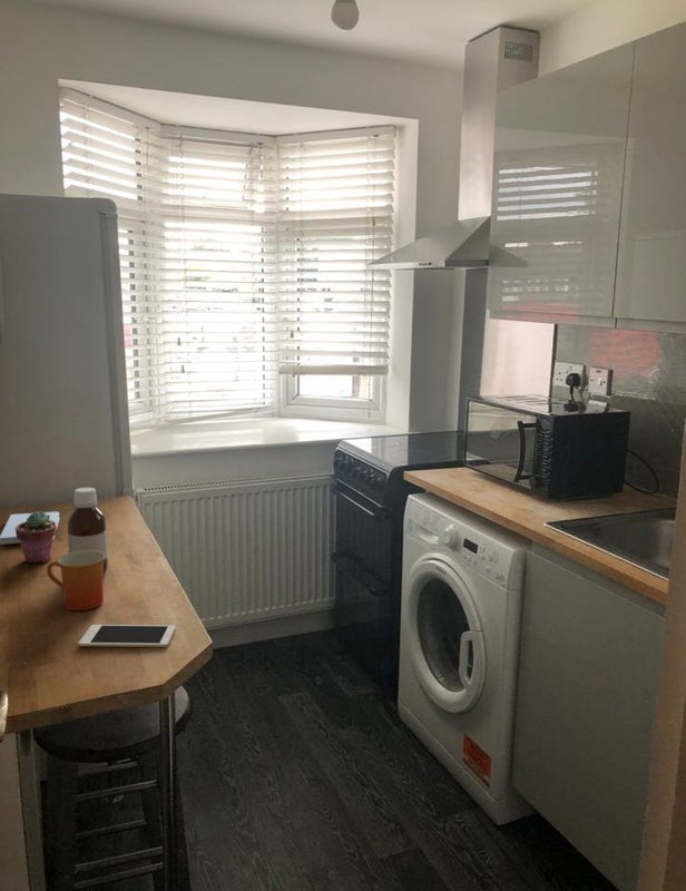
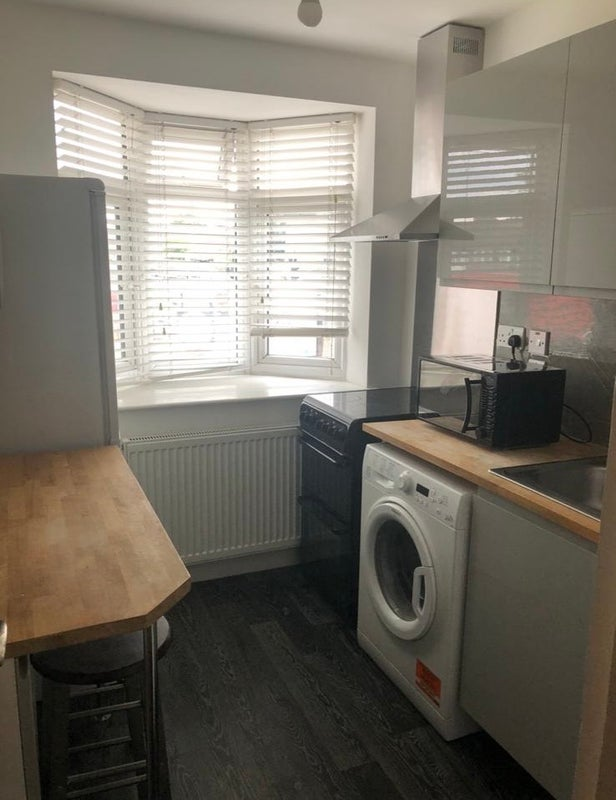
- potted succulent (37, 535)
- mug (77, 580)
- bottle (87, 532)
- cell phone (128, 635)
- notepad (26, 520)
